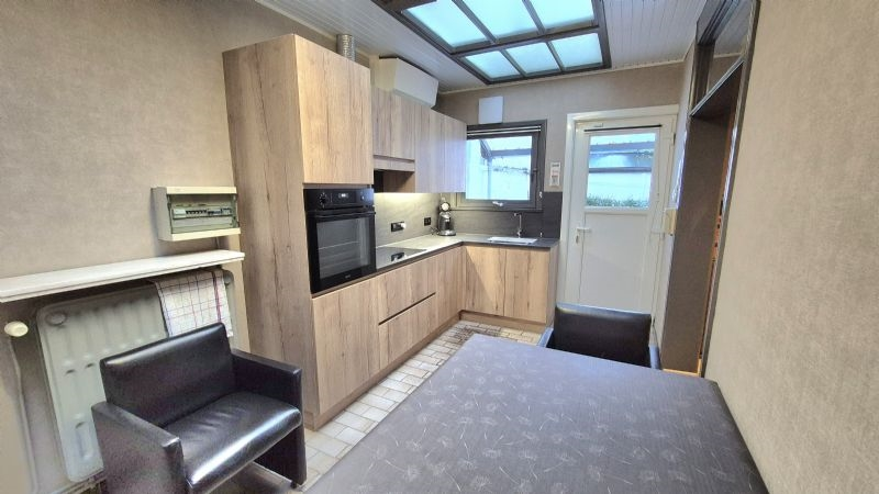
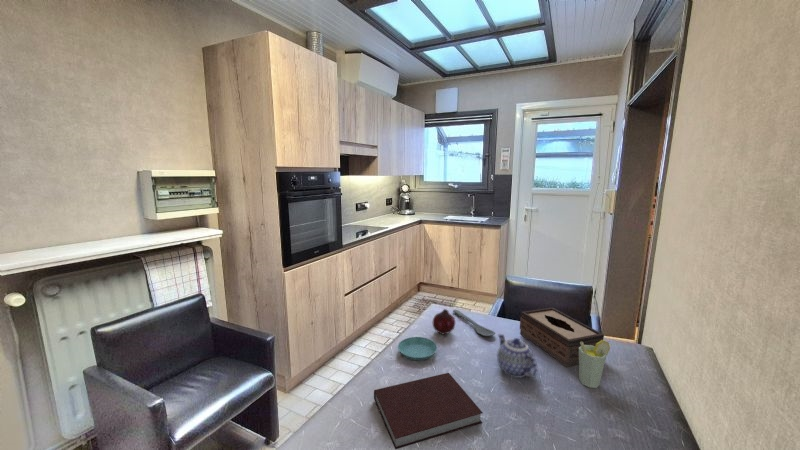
+ spoon (471, 321)
+ cup (593, 361)
+ teapot (515, 354)
+ fruit (443, 321)
+ saucer (417, 349)
+ tissue box (558, 334)
+ notebook (425, 405)
